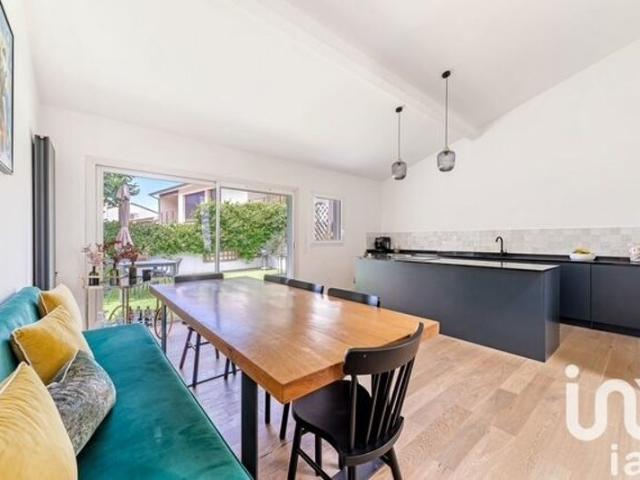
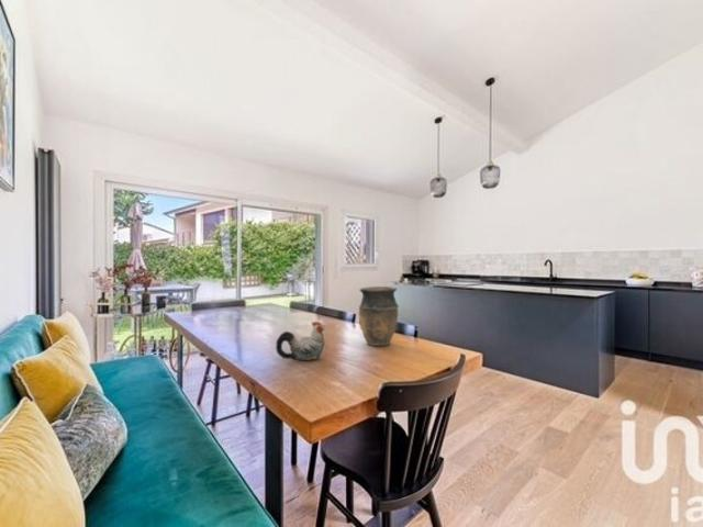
+ chicken figurine (301, 340)
+ vase (378, 315)
